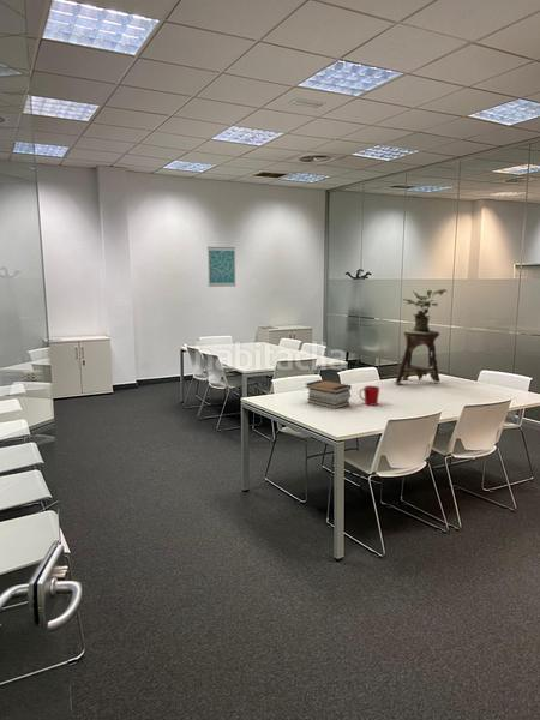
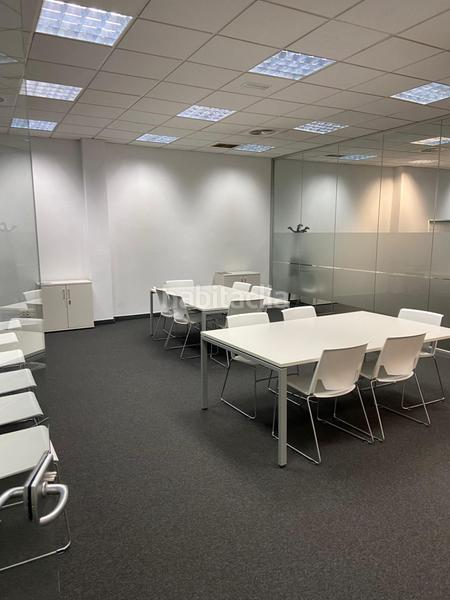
- plant (420, 337)
- wall art (221, 266)
- book stack (328, 394)
- mug (370, 395)
